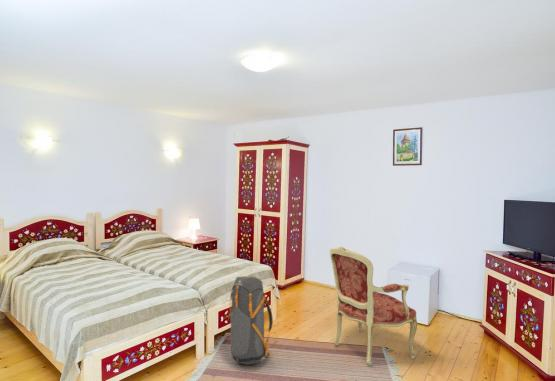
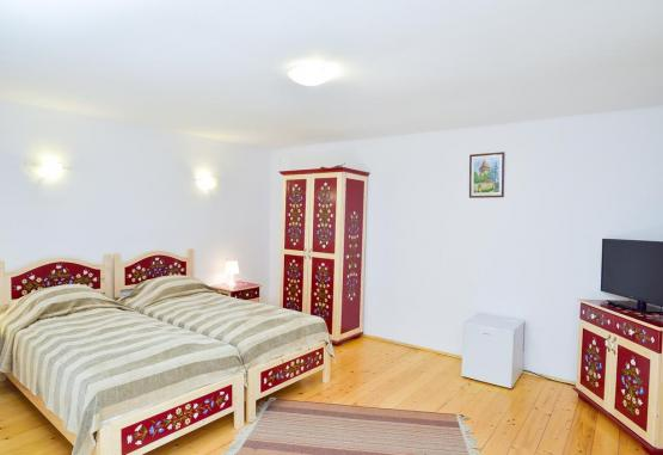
- armchair (366, 297)
- backpack (252, 316)
